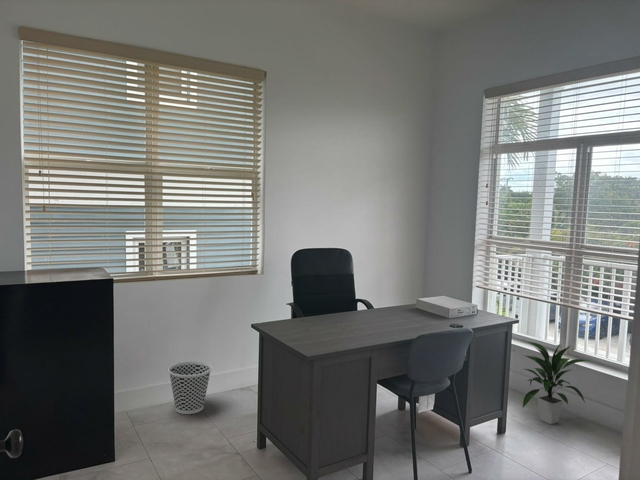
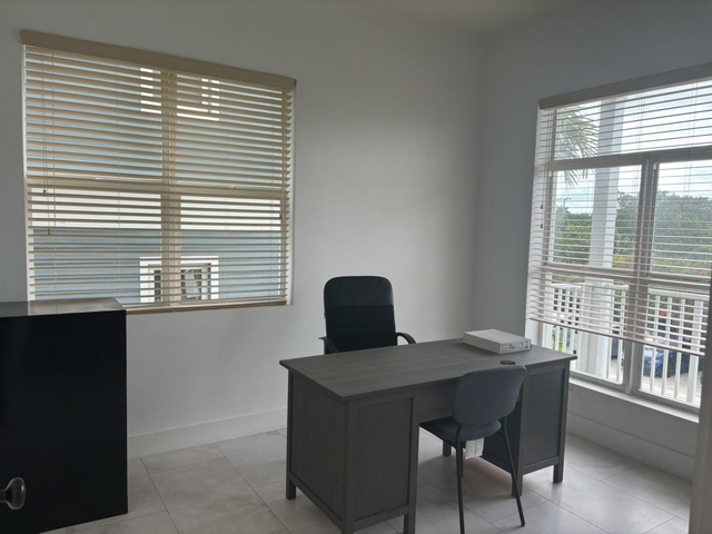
- wastebasket (189, 388)
- indoor plant (548, 380)
